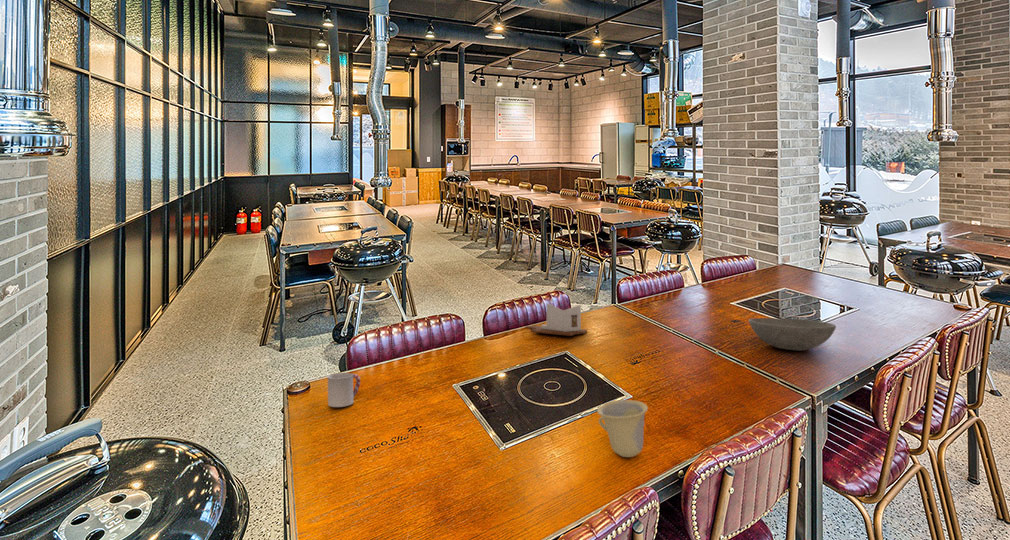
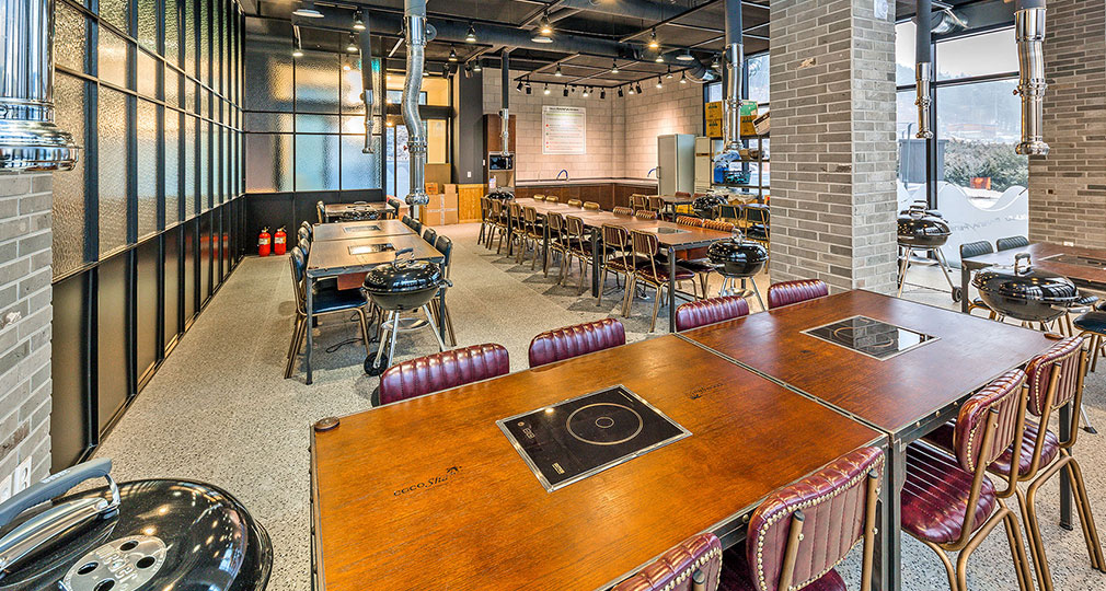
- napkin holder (556, 316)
- bowl (790, 335)
- cup (622, 429)
- cup (345, 388)
